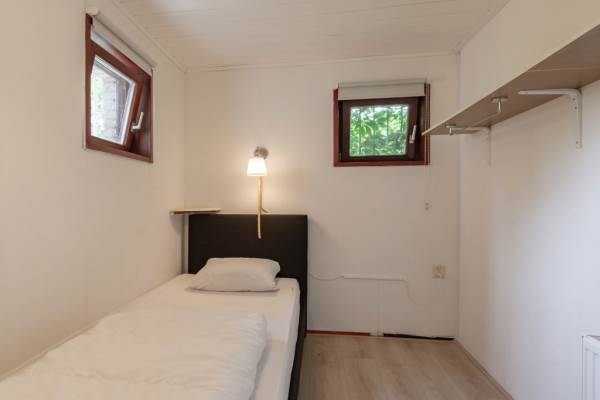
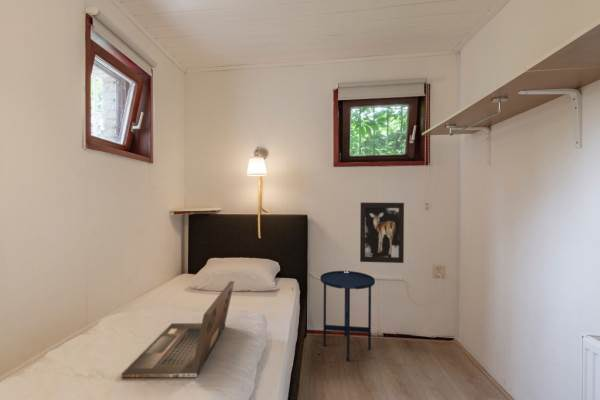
+ laptop (187, 323)
+ side table (346, 312)
+ wall art (381, 232)
